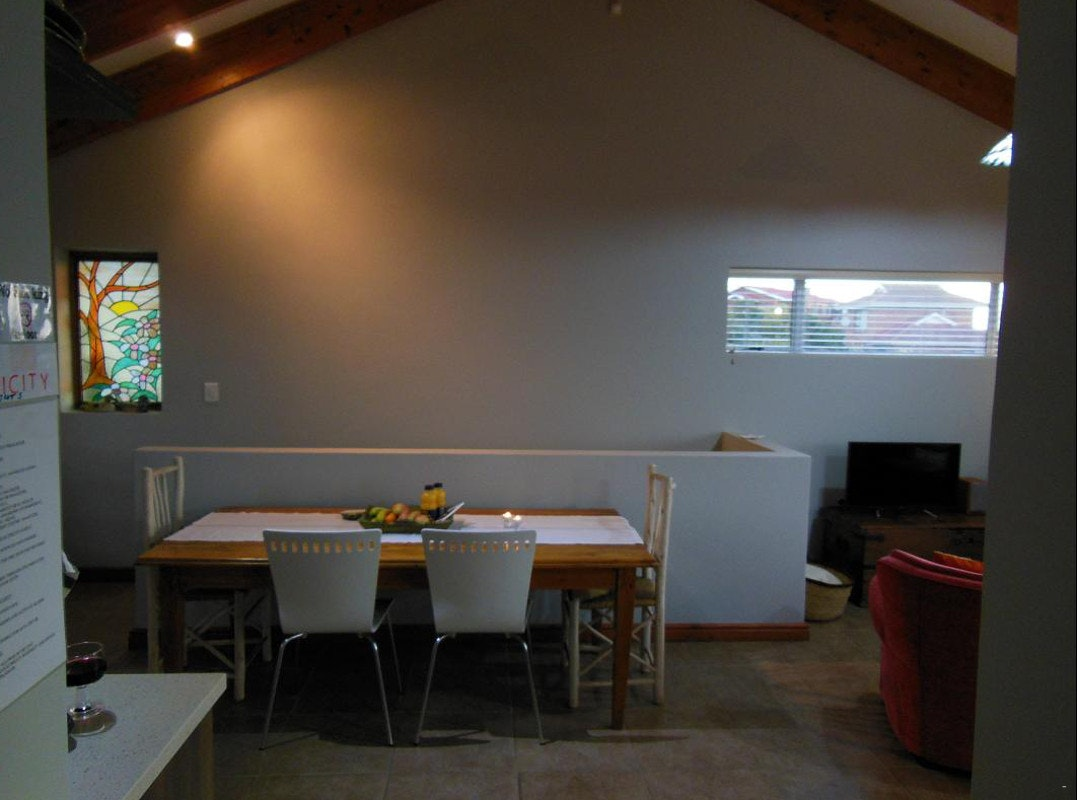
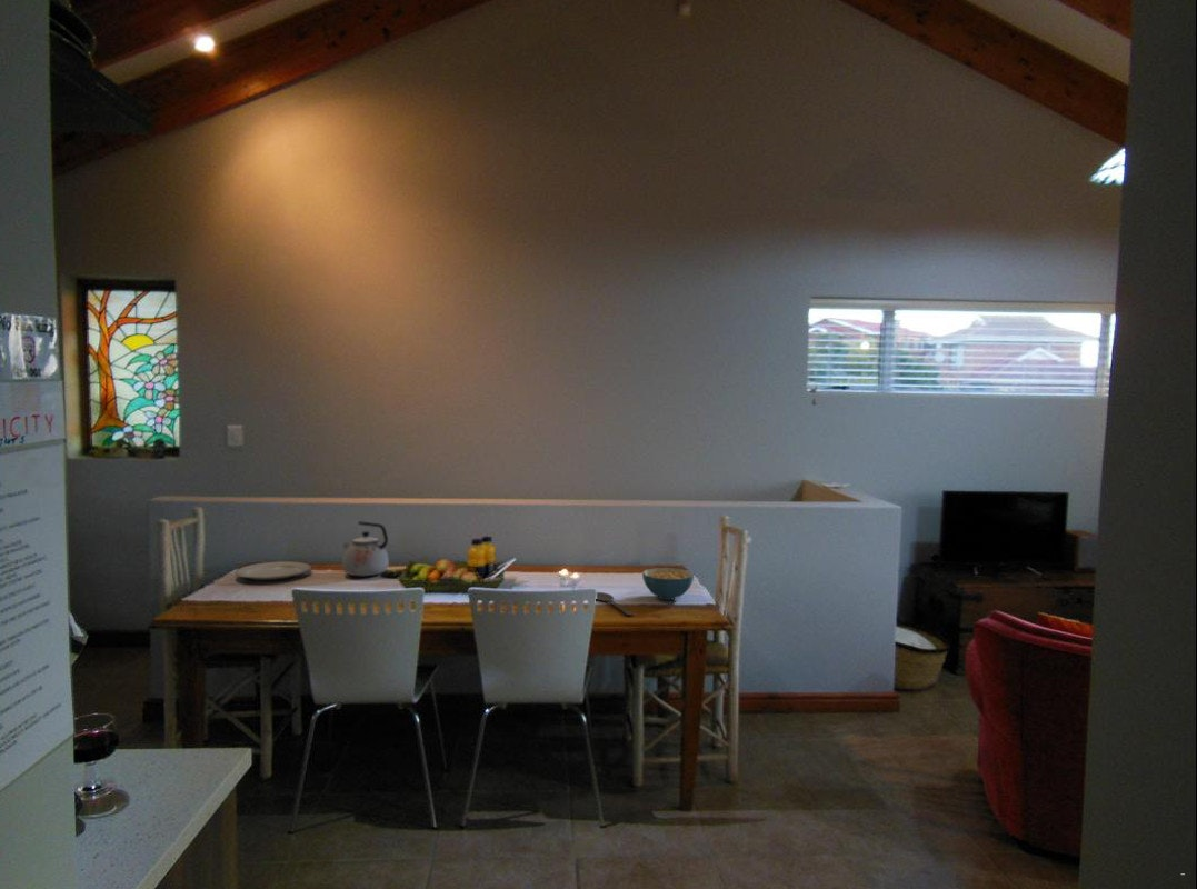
+ cereal bowl (667, 586)
+ kettle (365, 548)
+ chinaware (273, 571)
+ wooden spoon (612, 602)
